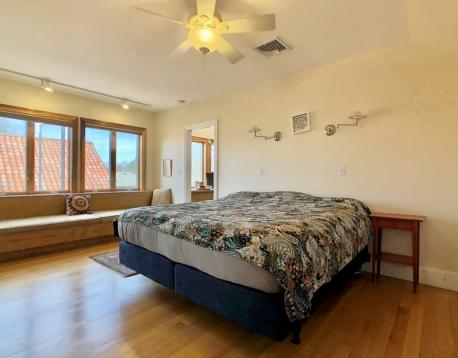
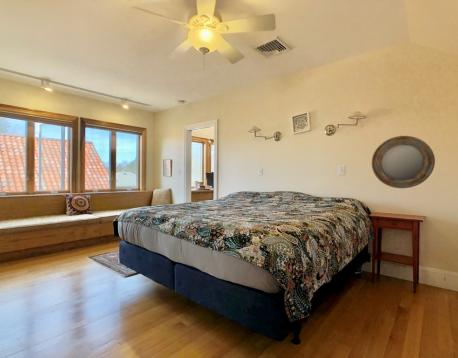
+ home mirror (401, 162)
